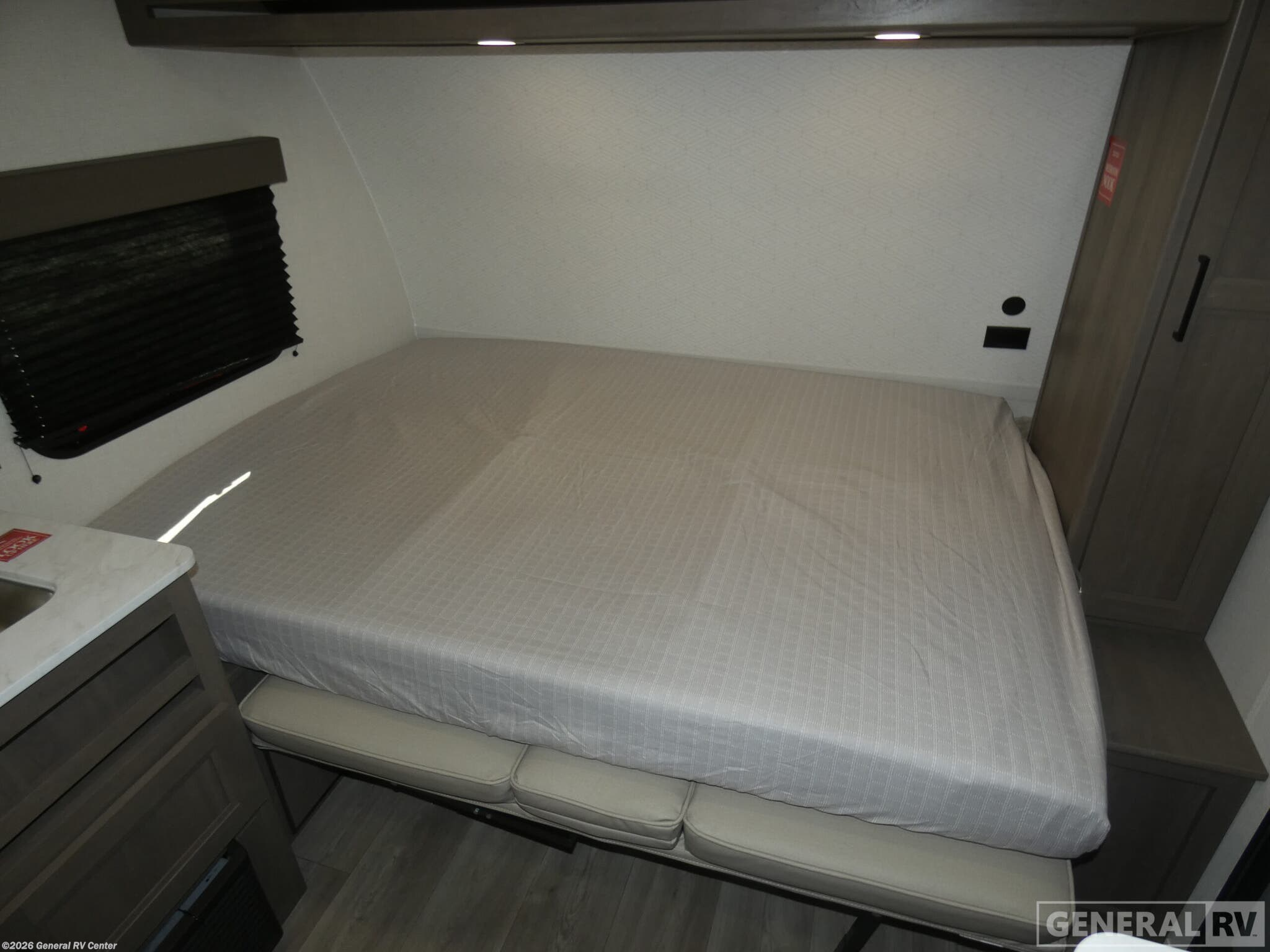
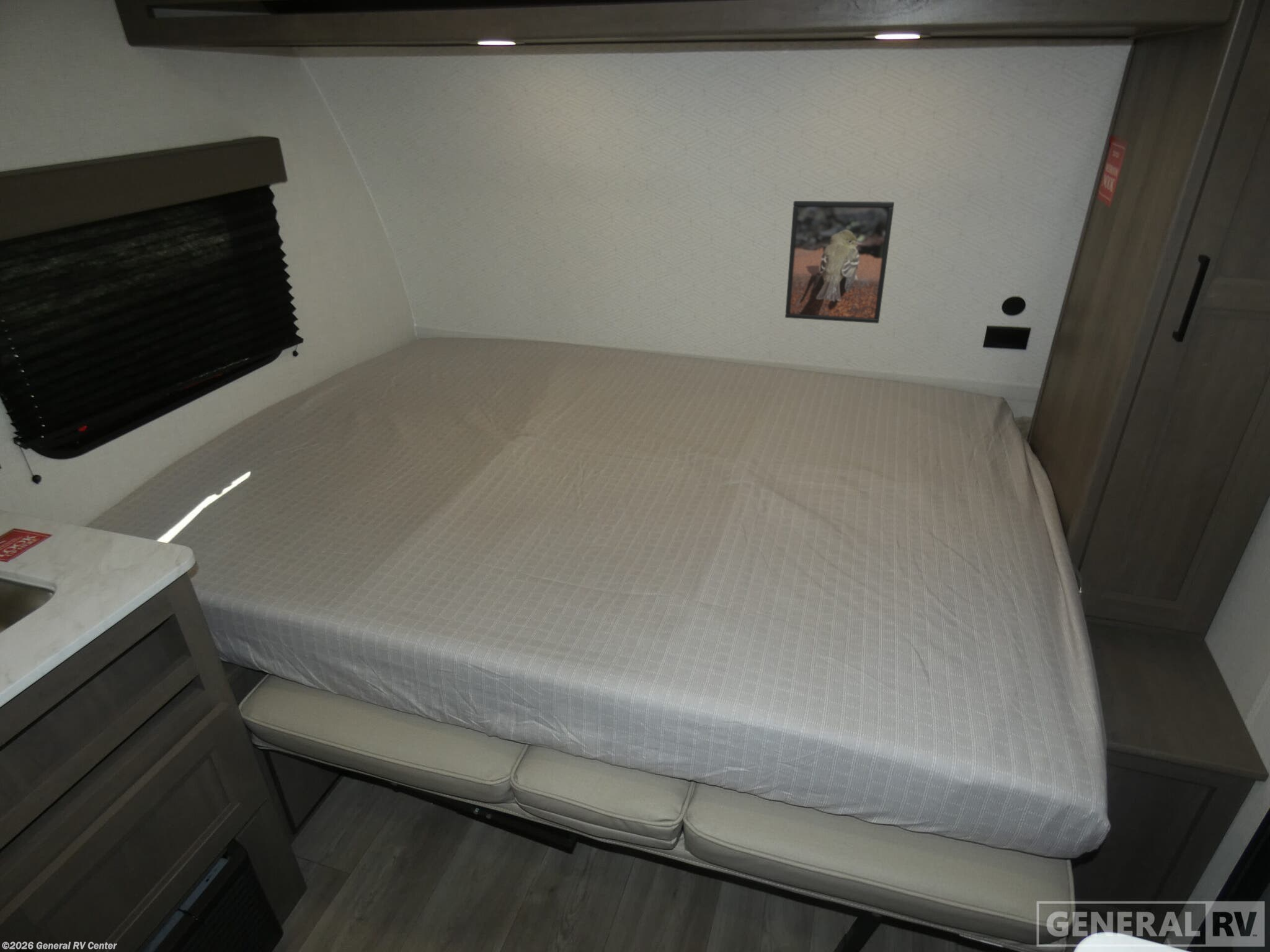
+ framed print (837, 263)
